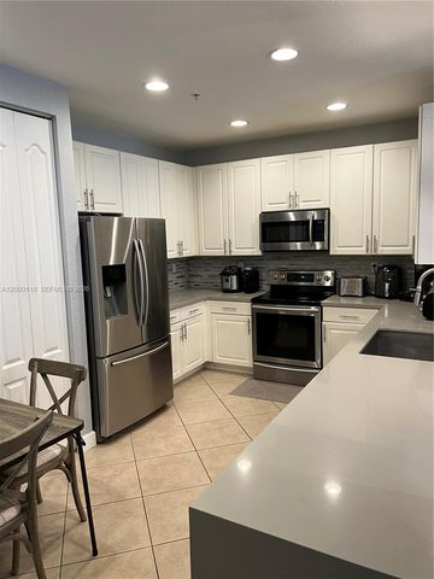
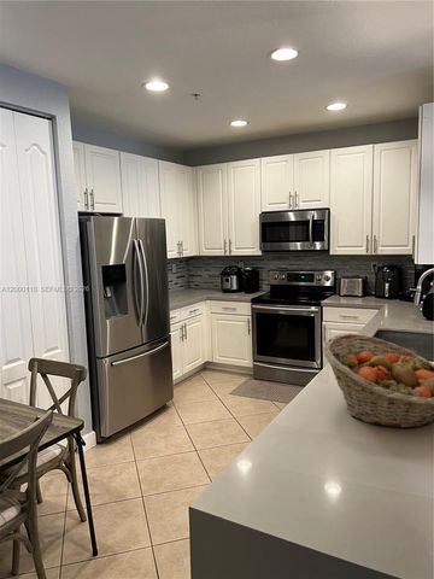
+ fruit basket (385, 375)
